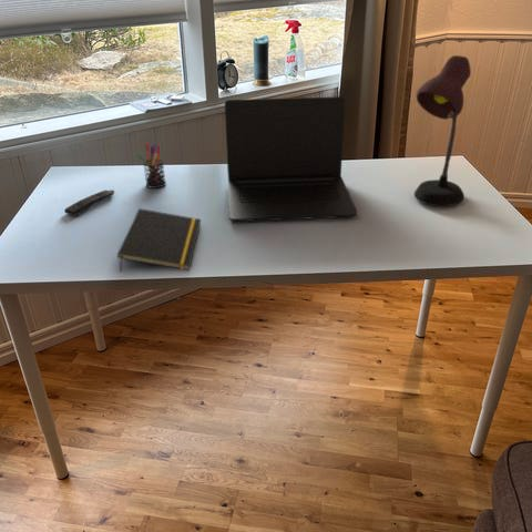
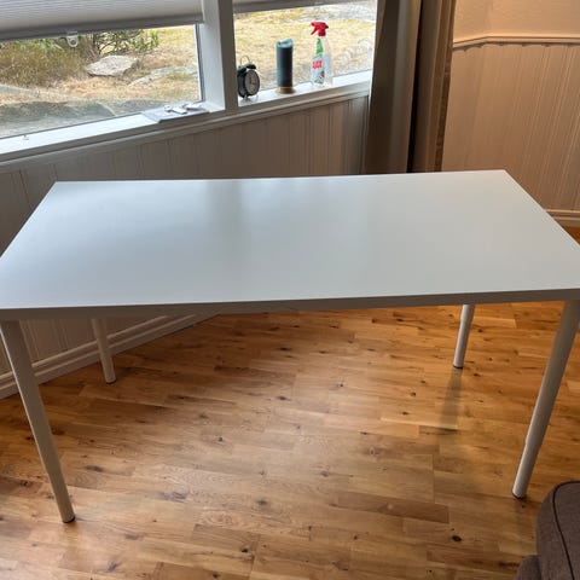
- notepad (162, 237)
- desk lamp (450, 134)
- laptop (289, 157)
- pen holder (151, 165)
- remote control (91, 201)
